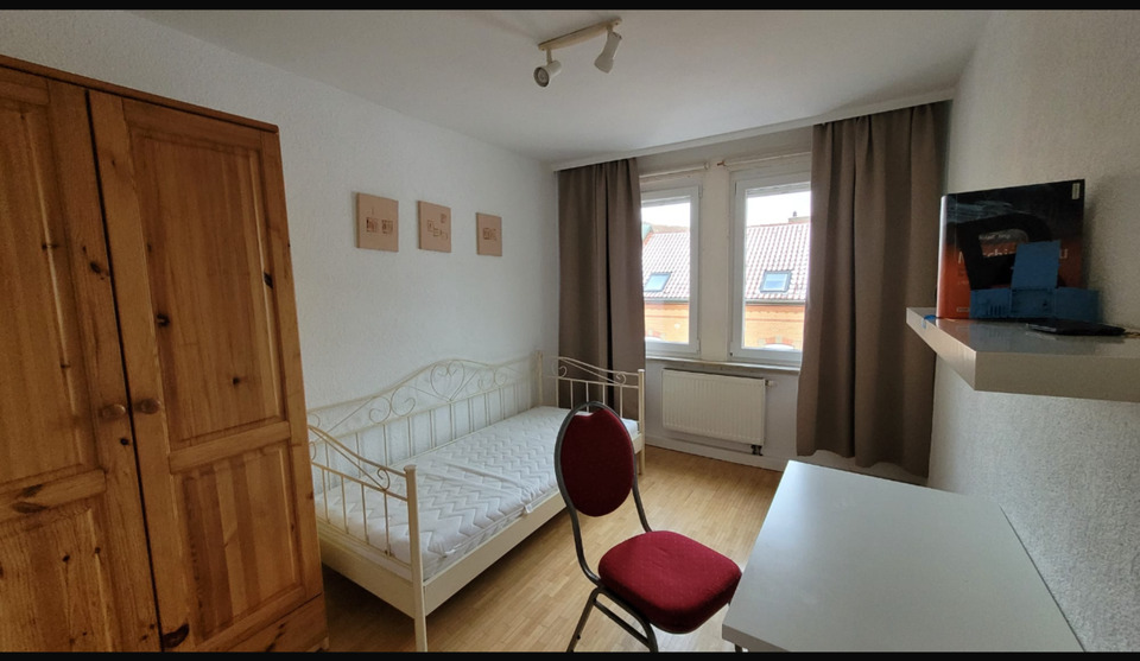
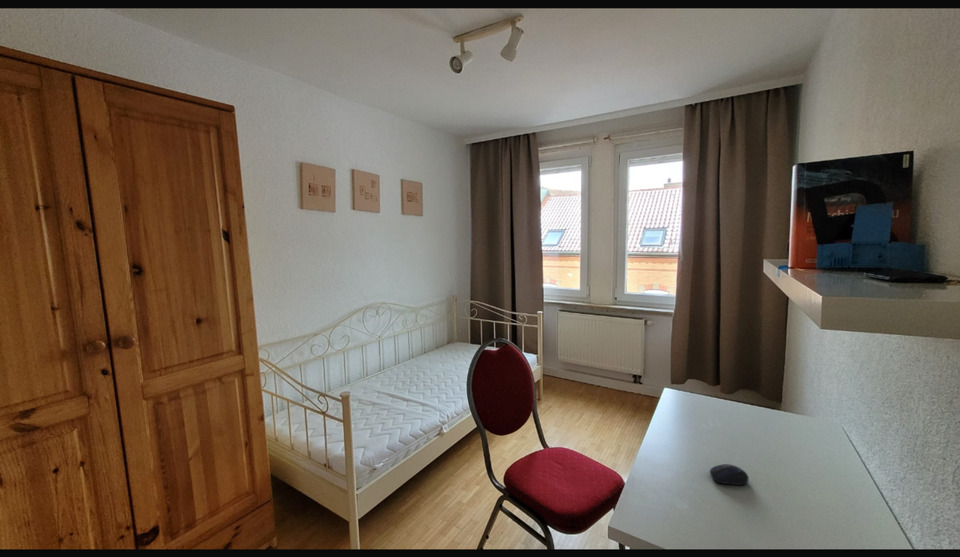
+ computer mouse (728, 472)
